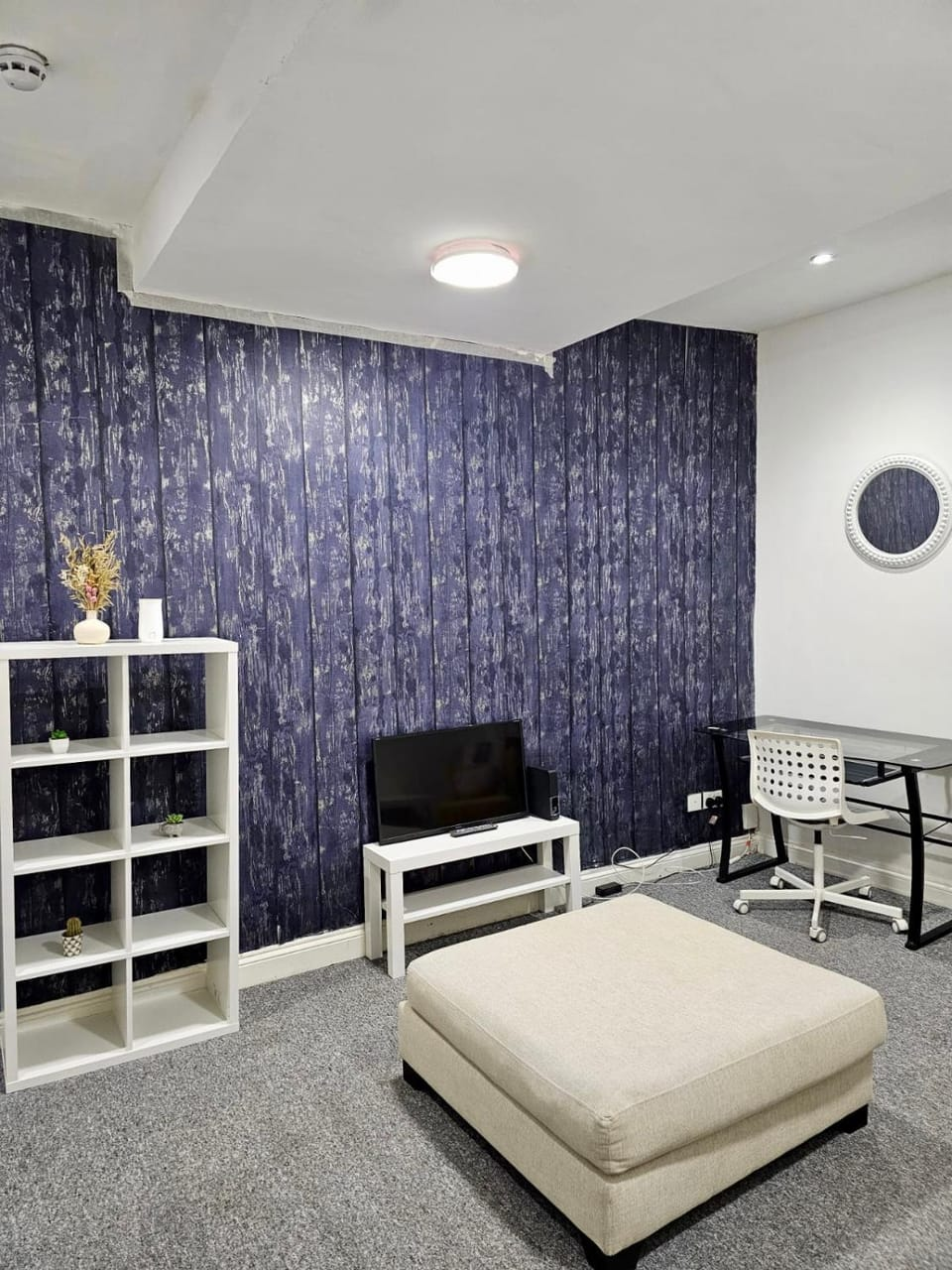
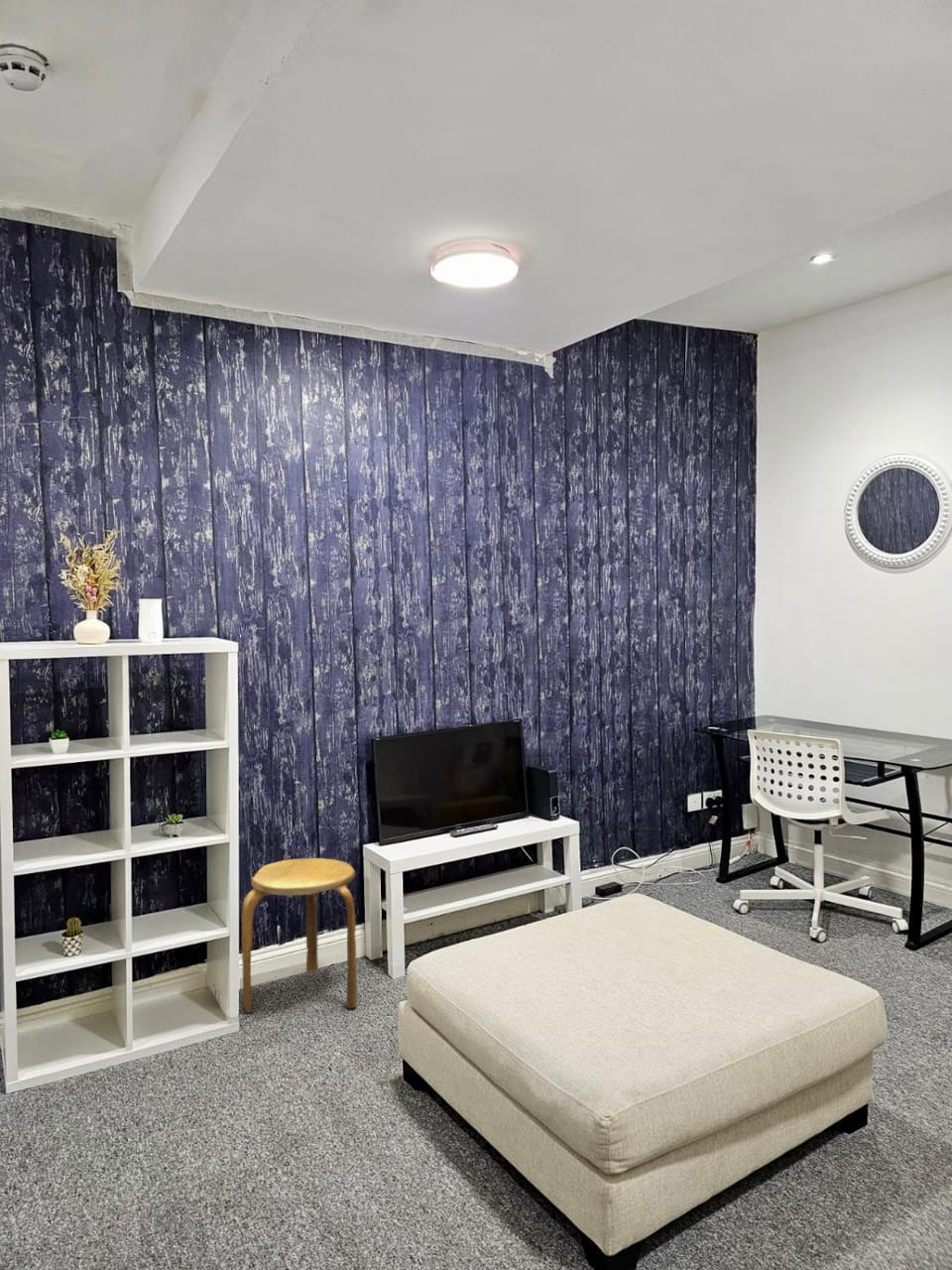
+ stool (306, 933)
